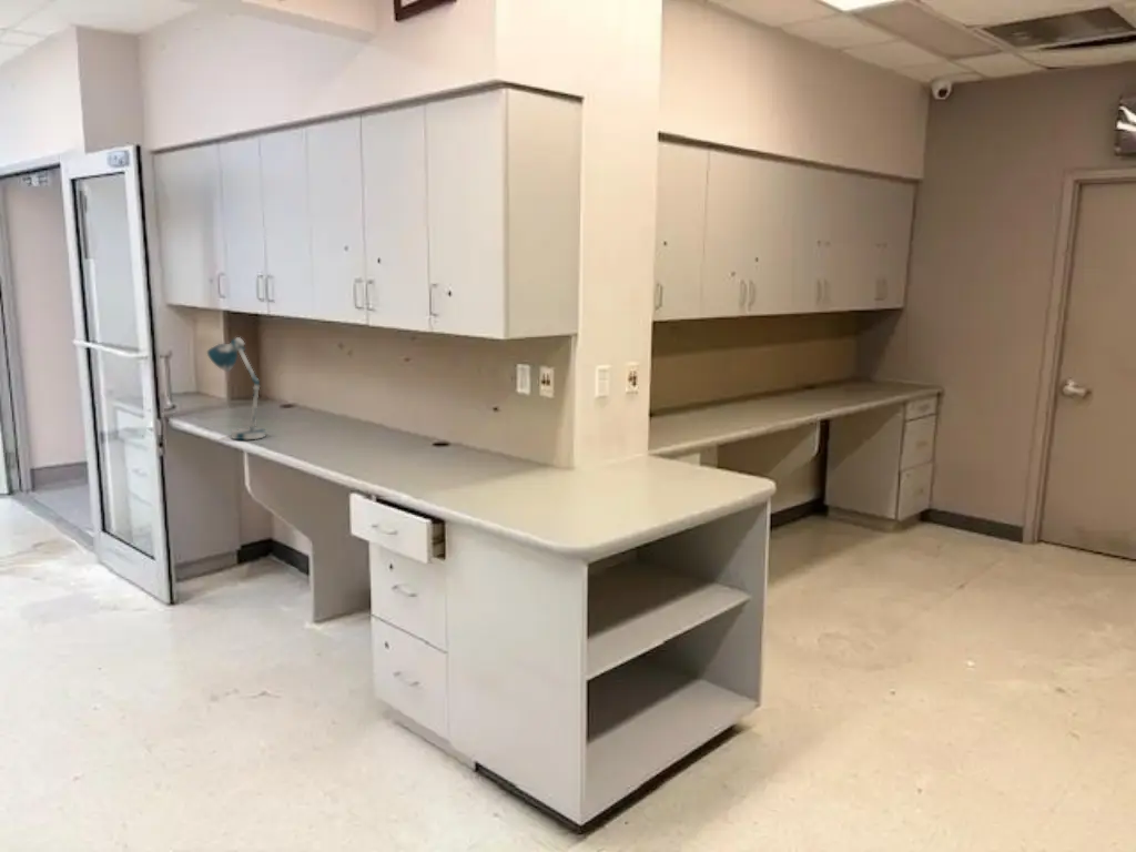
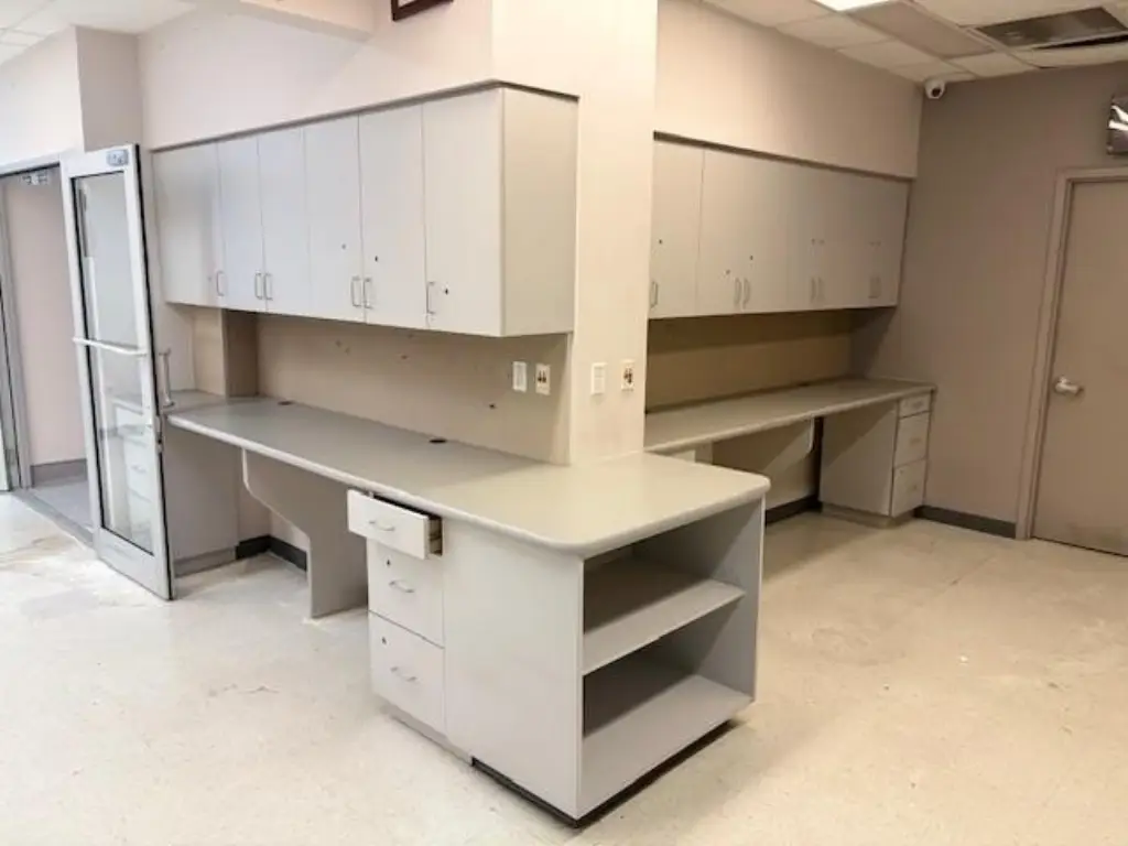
- desk lamp (253, 388)
